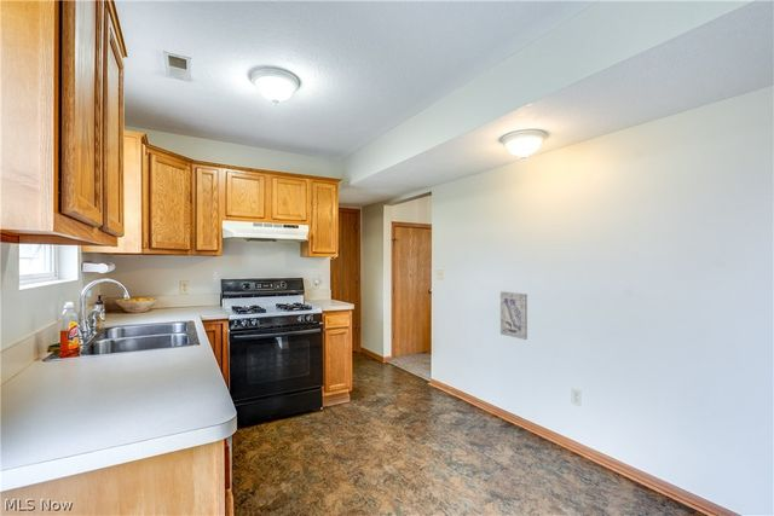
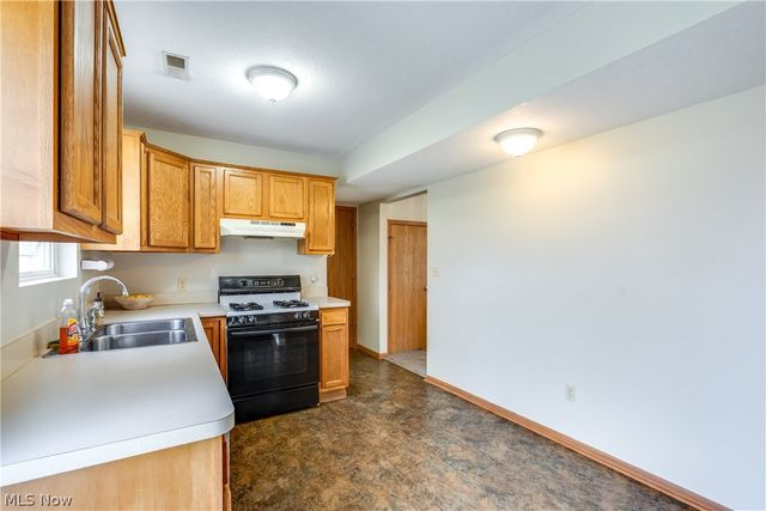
- wall art (513, 314)
